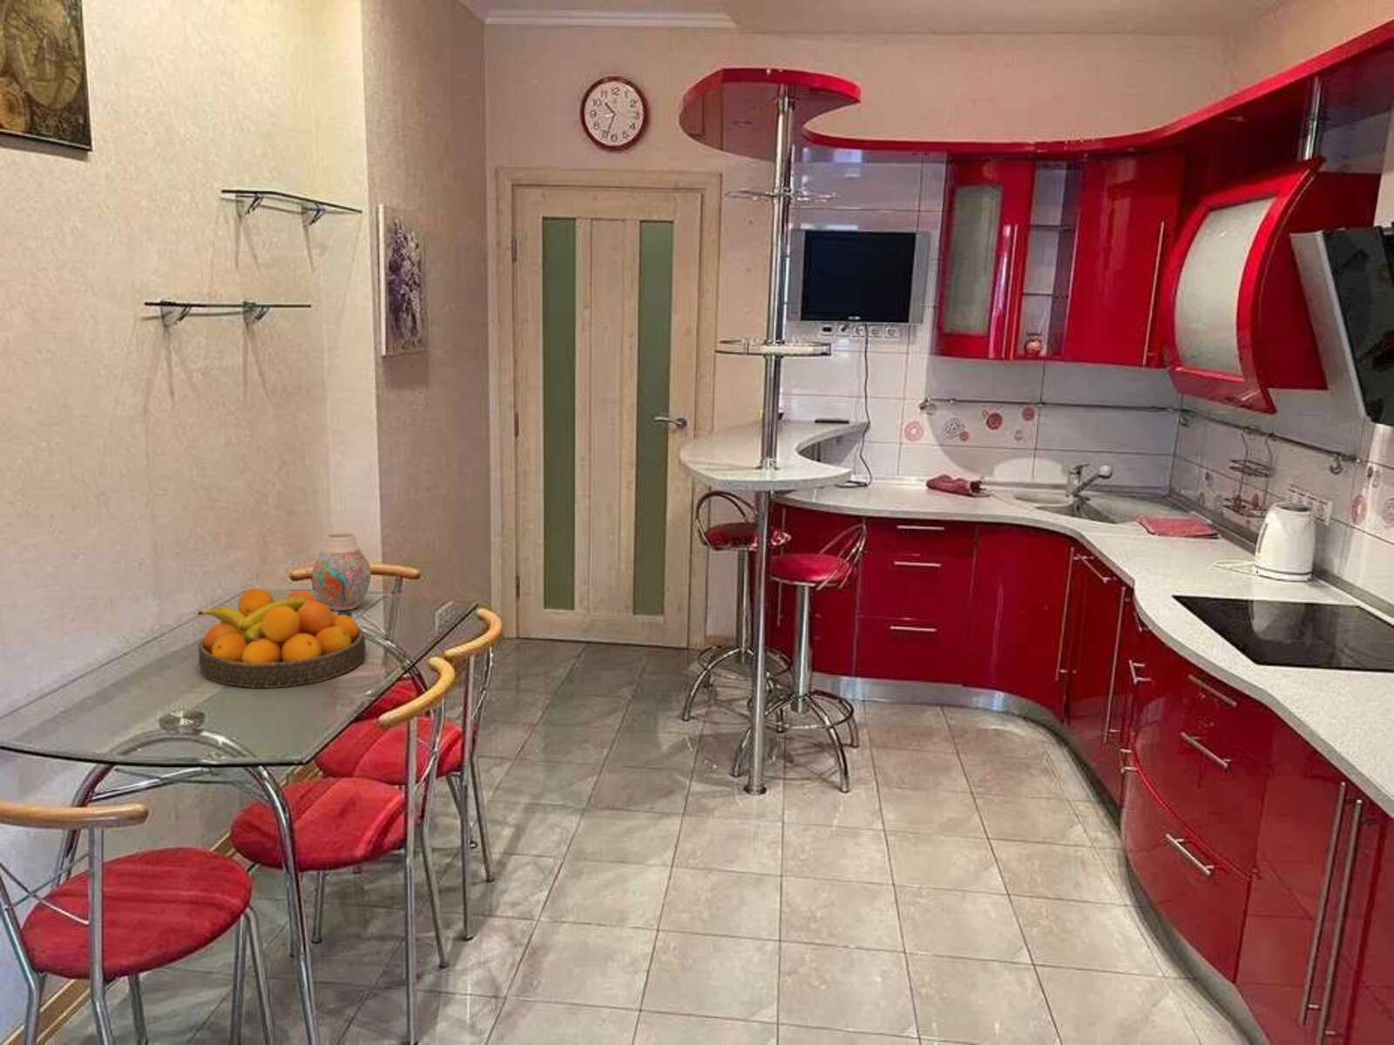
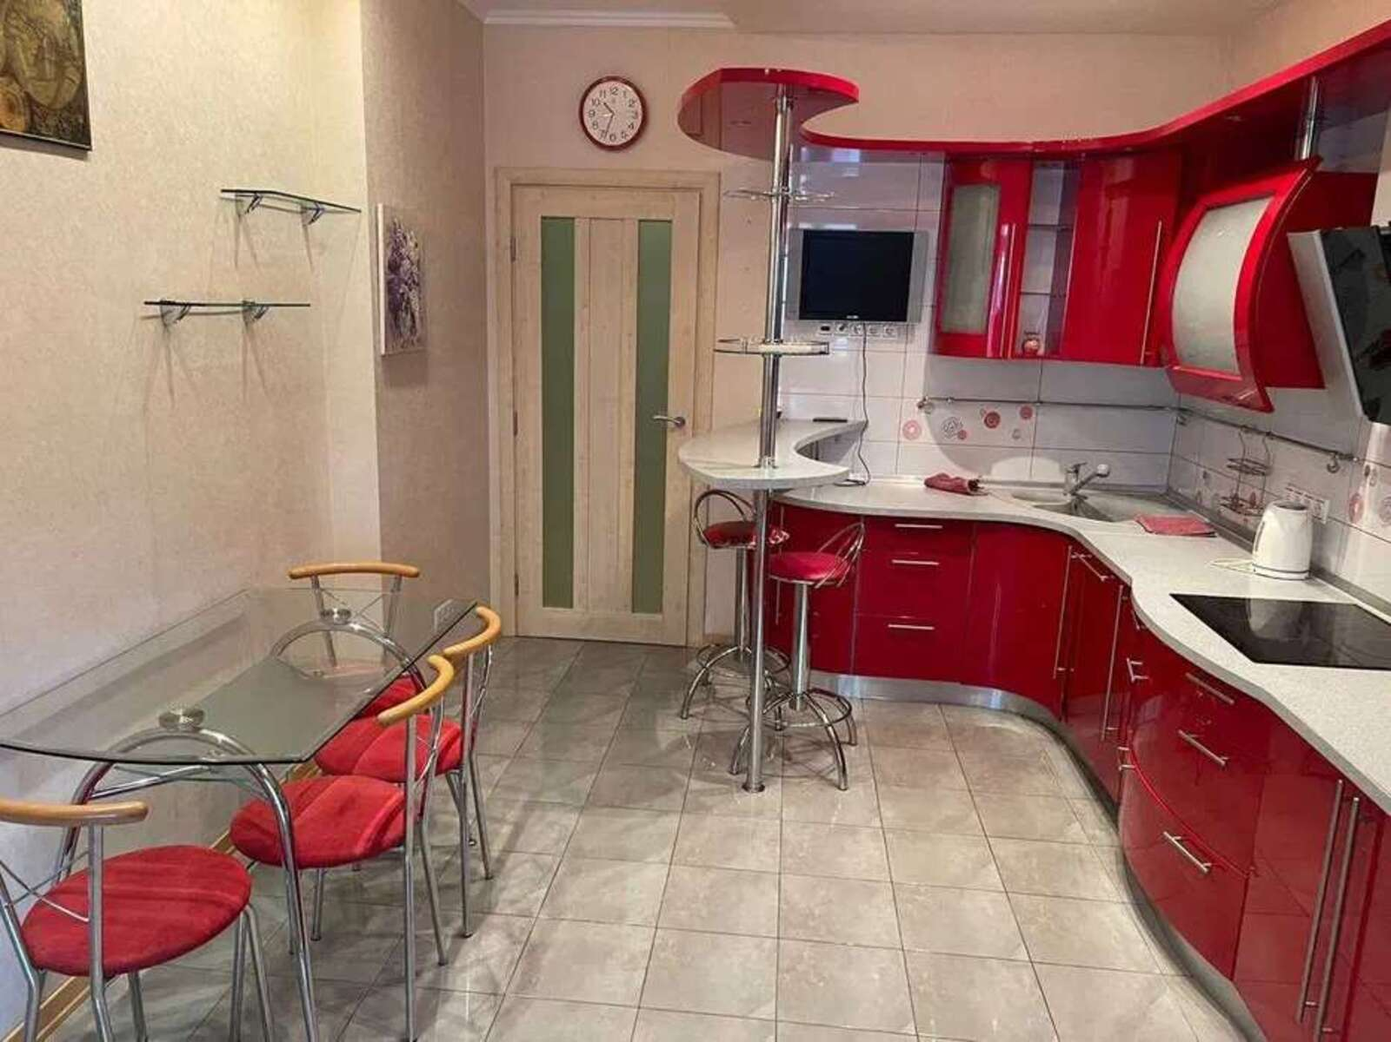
- vase (341, 571)
- fruit bowl (283, 628)
